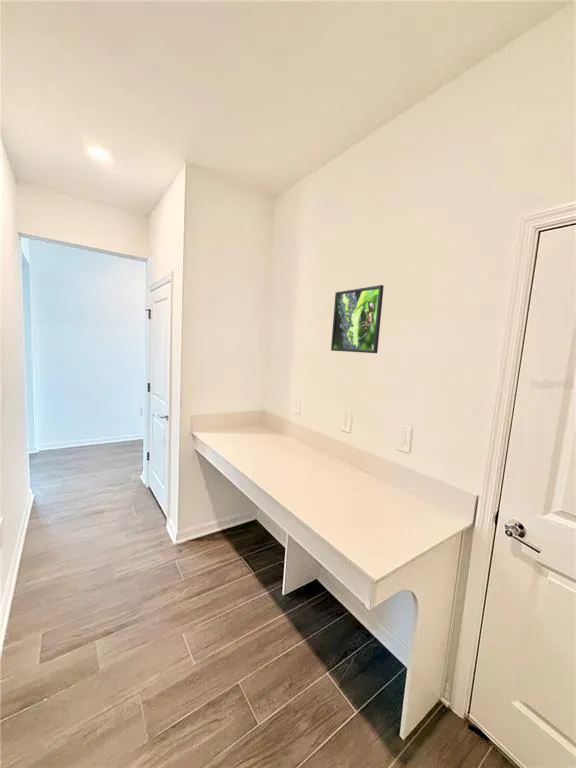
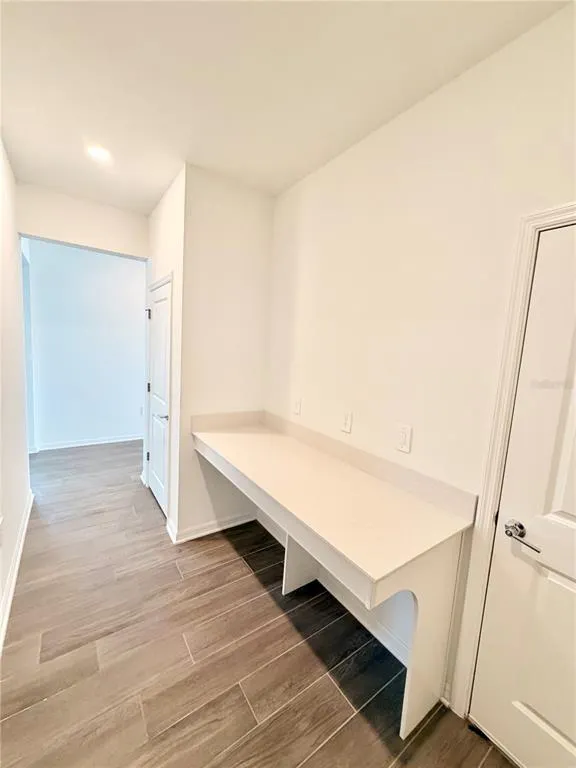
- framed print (355, 320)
